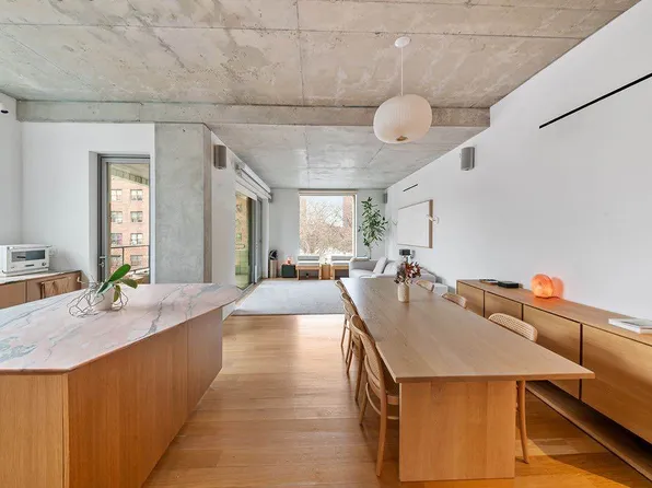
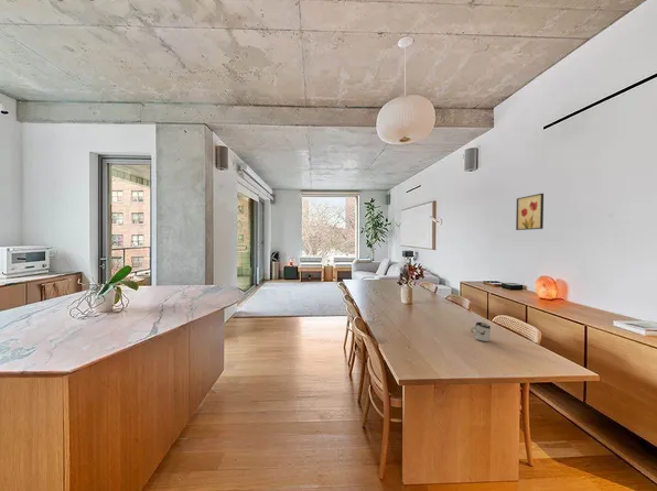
+ cup (480, 331)
+ wall art (529, 212)
